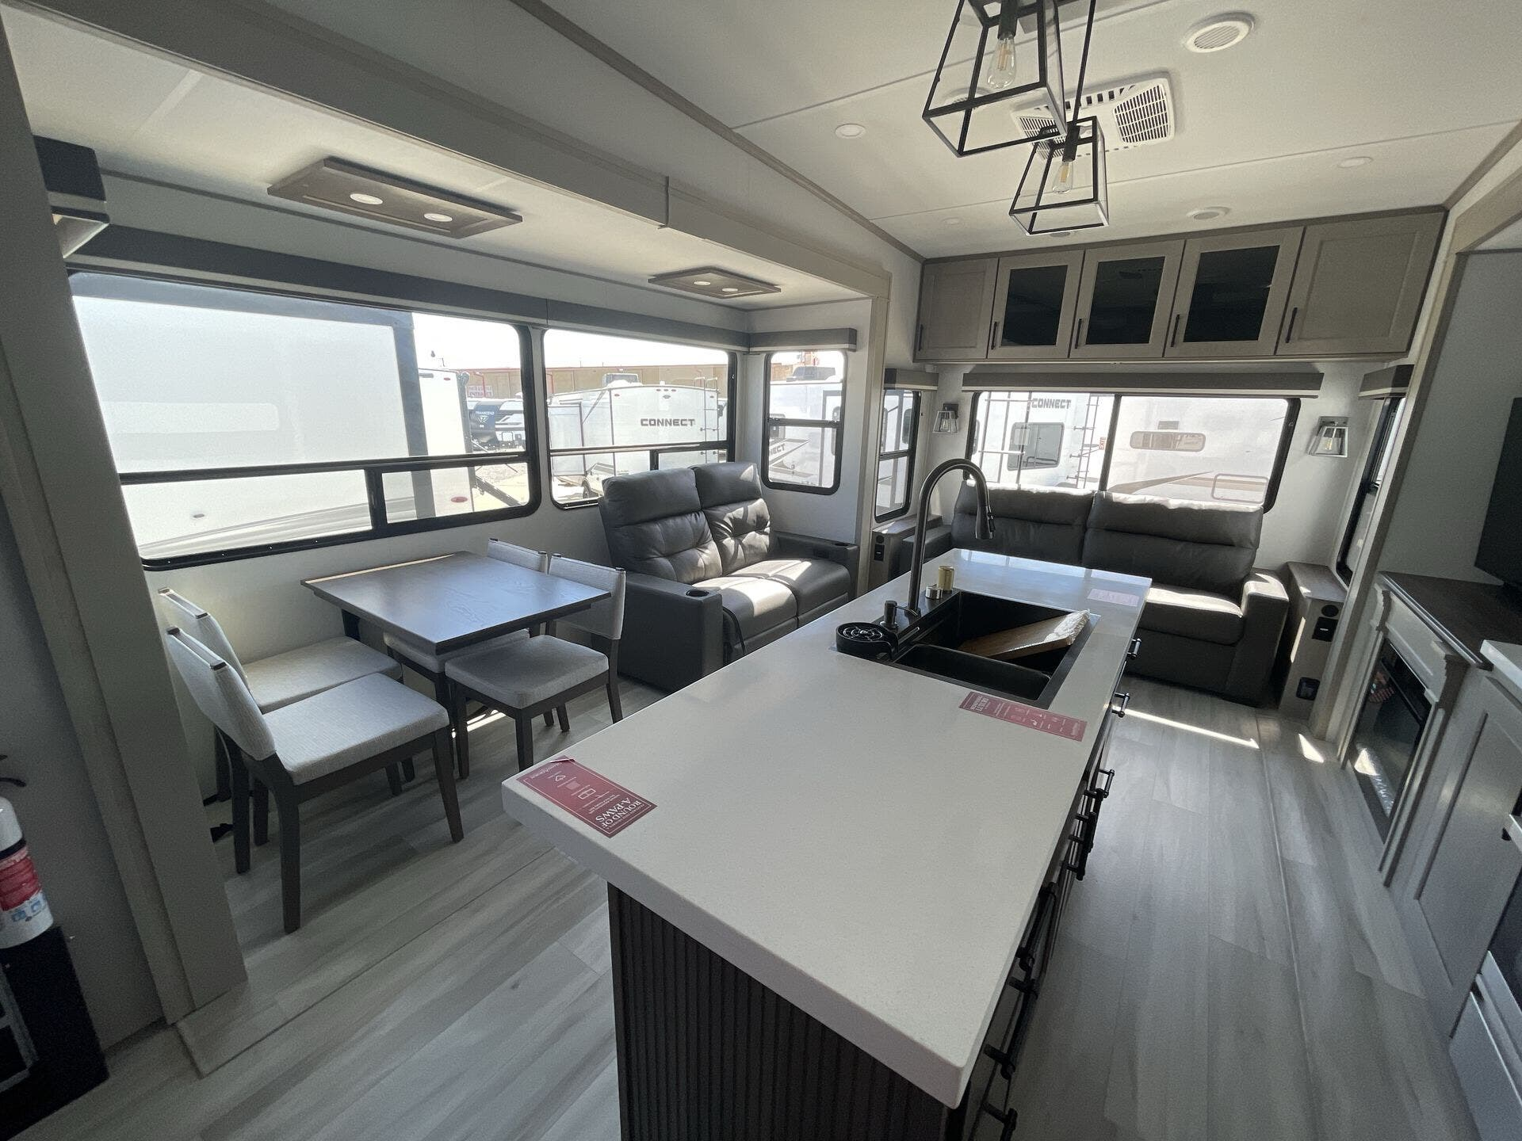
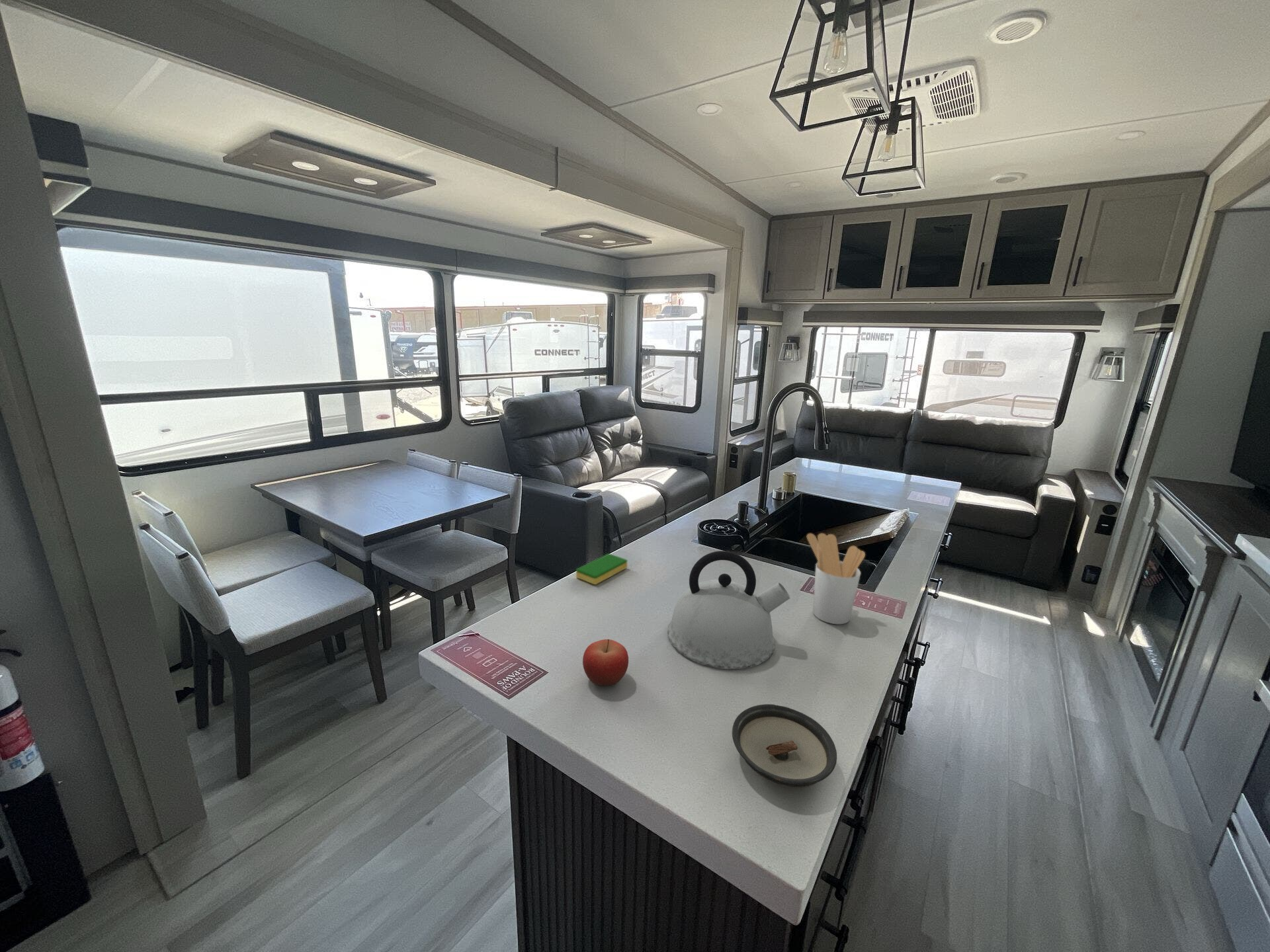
+ dish sponge (602, 568)
+ fruit (605, 660)
+ utensil holder (829, 575)
+ saucer (781, 749)
+ kettle (728, 595)
